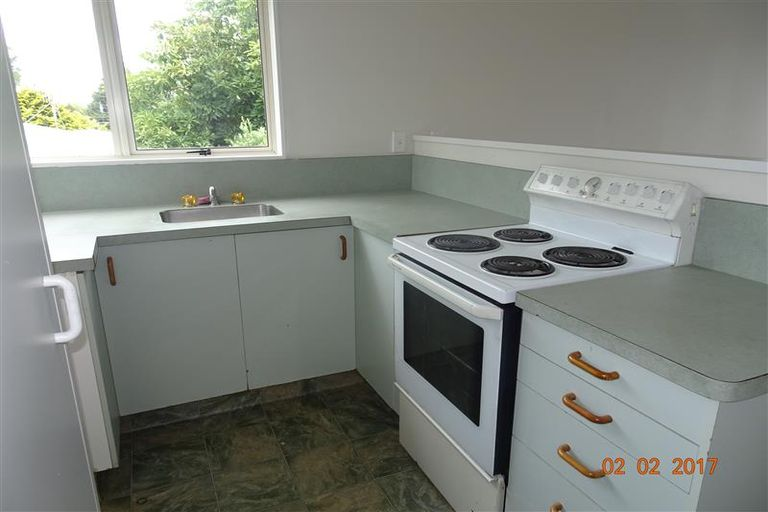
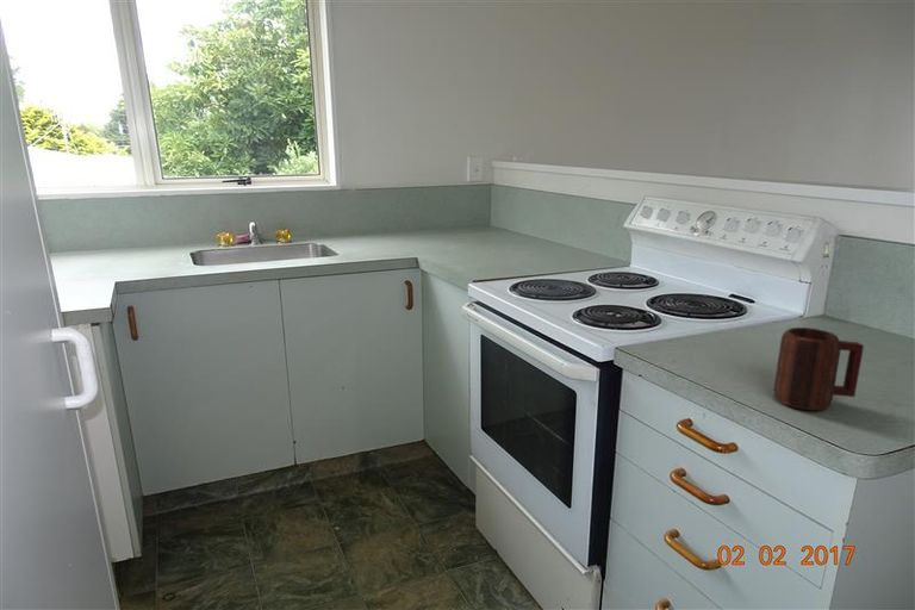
+ mug (817, 368)
